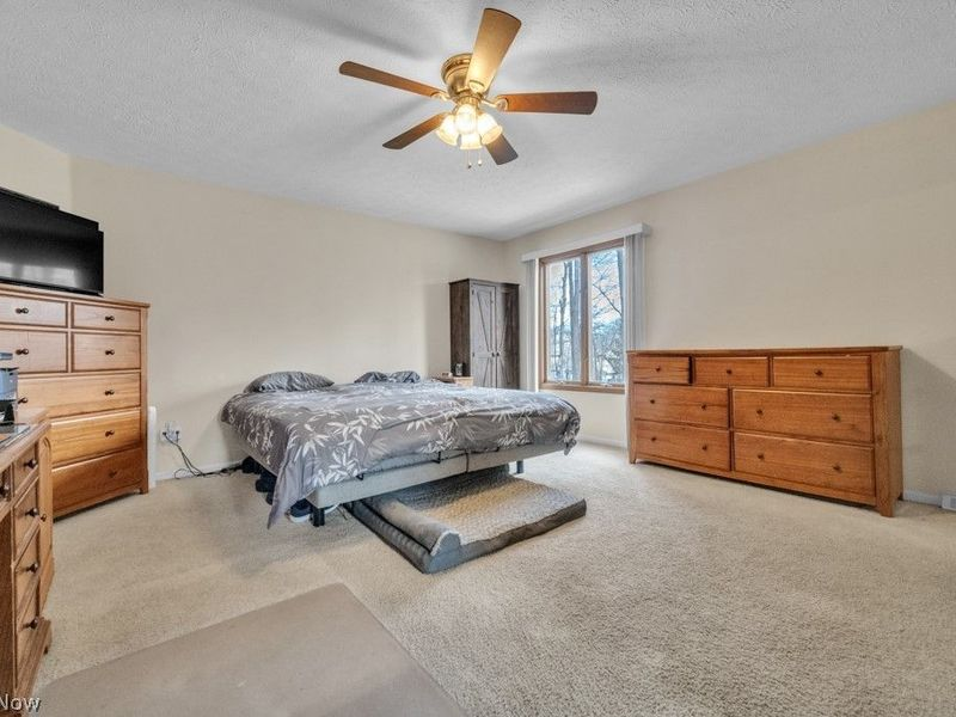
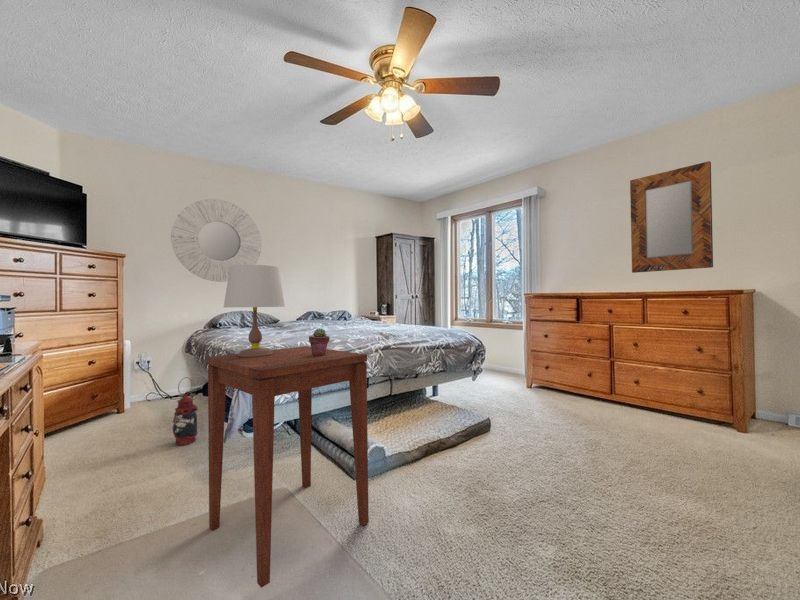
+ home mirror (668, 220)
+ potted succulent (319, 341)
+ mirror (219, 240)
+ lantern (185, 409)
+ table lamp (255, 310)
+ side table (300, 440)
